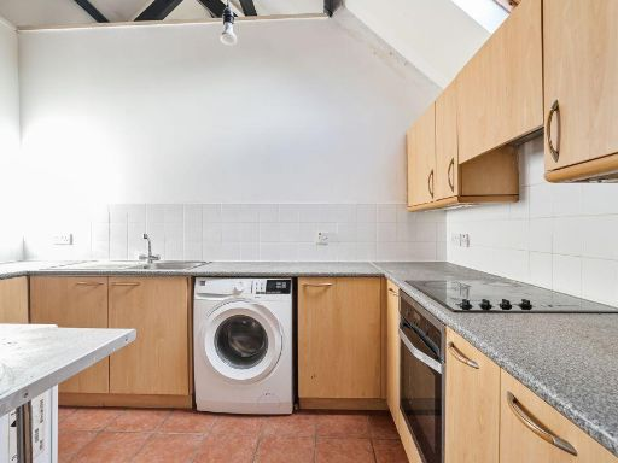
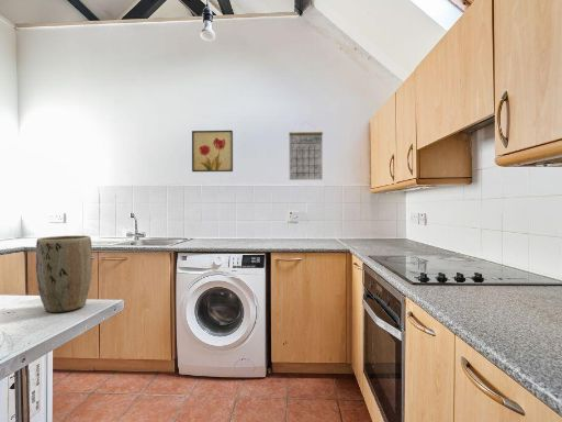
+ wall art (212, 151)
+ calendar (305, 149)
+ plant pot (65, 271)
